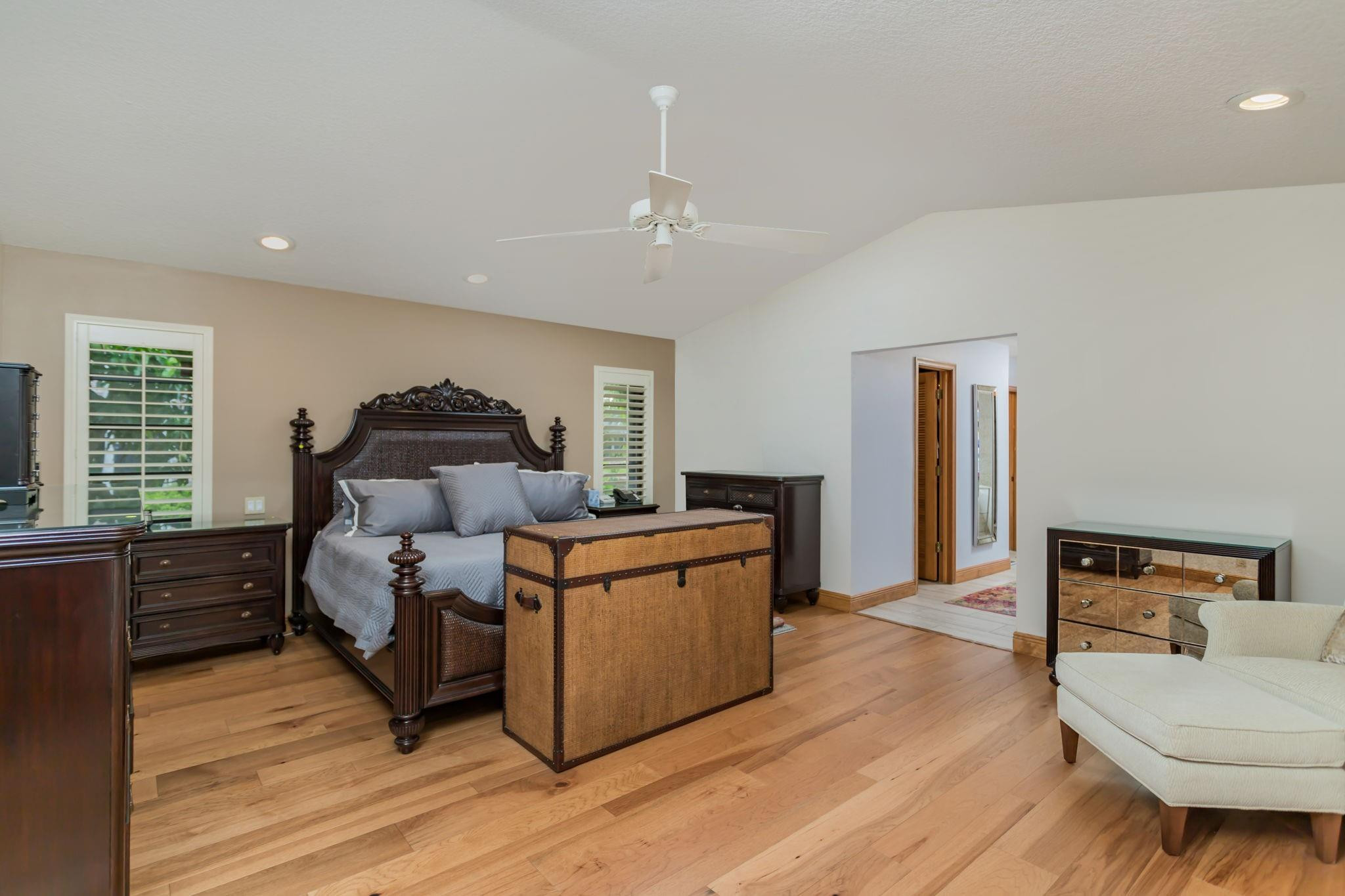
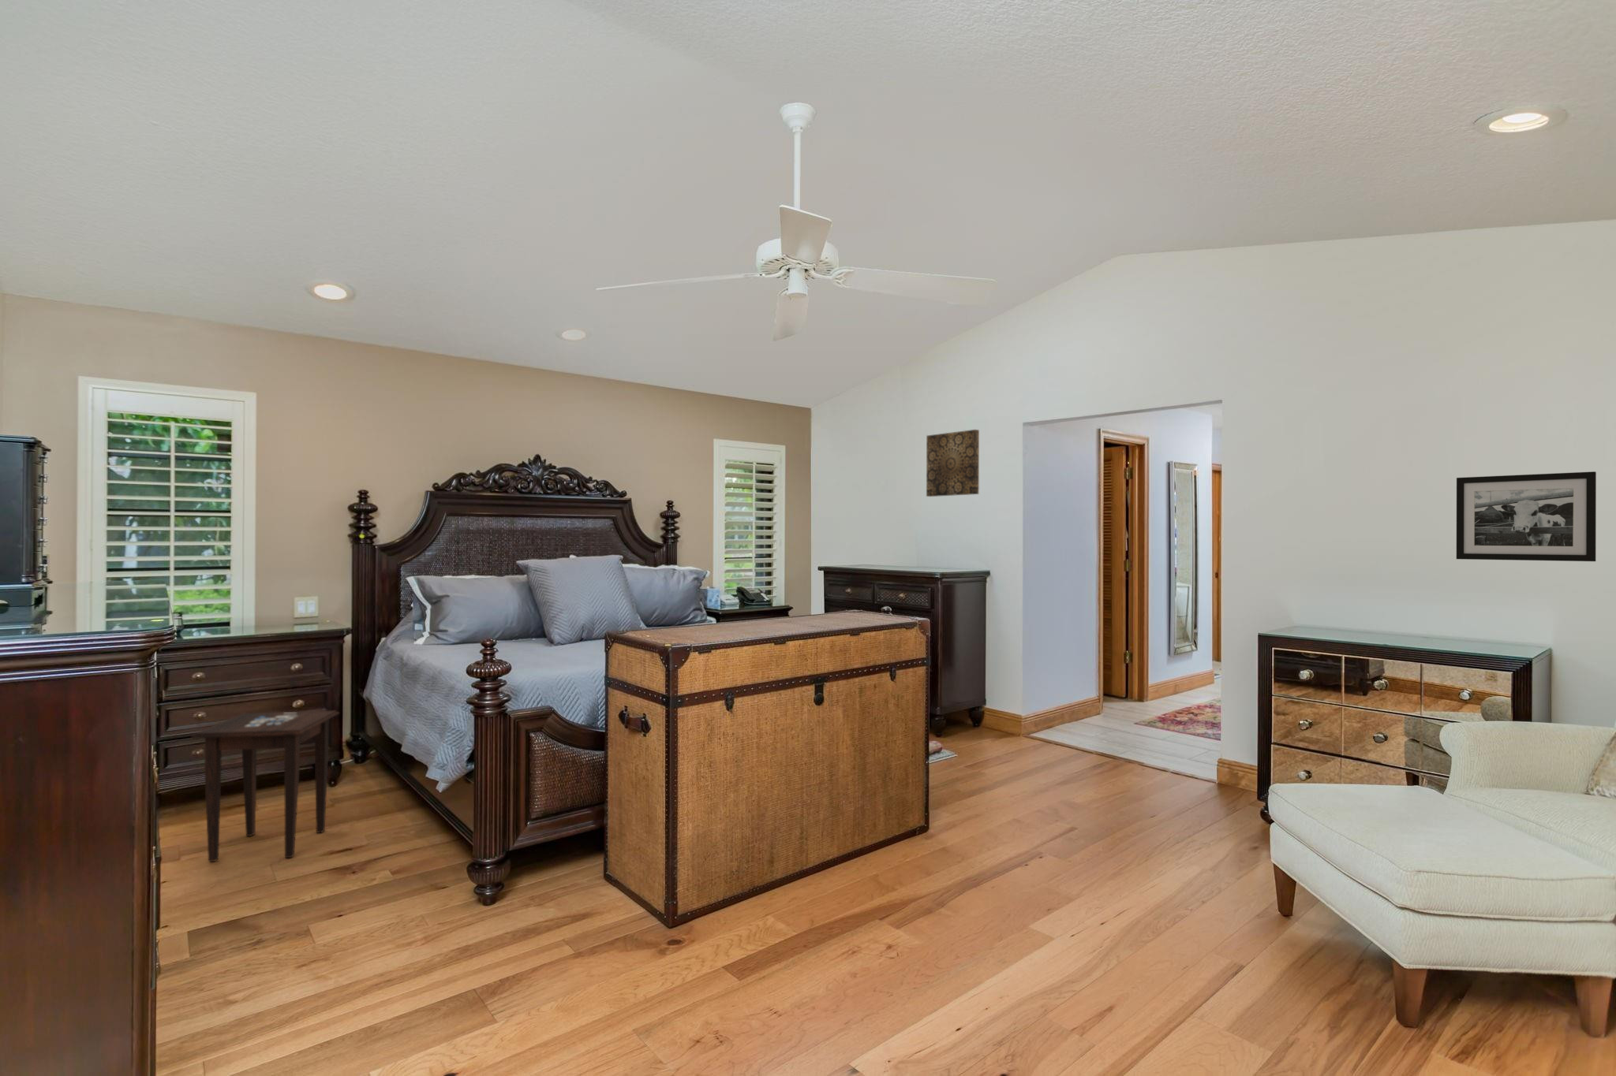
+ picture frame (1523, 518)
+ wall art (952, 464)
+ side table (256, 782)
